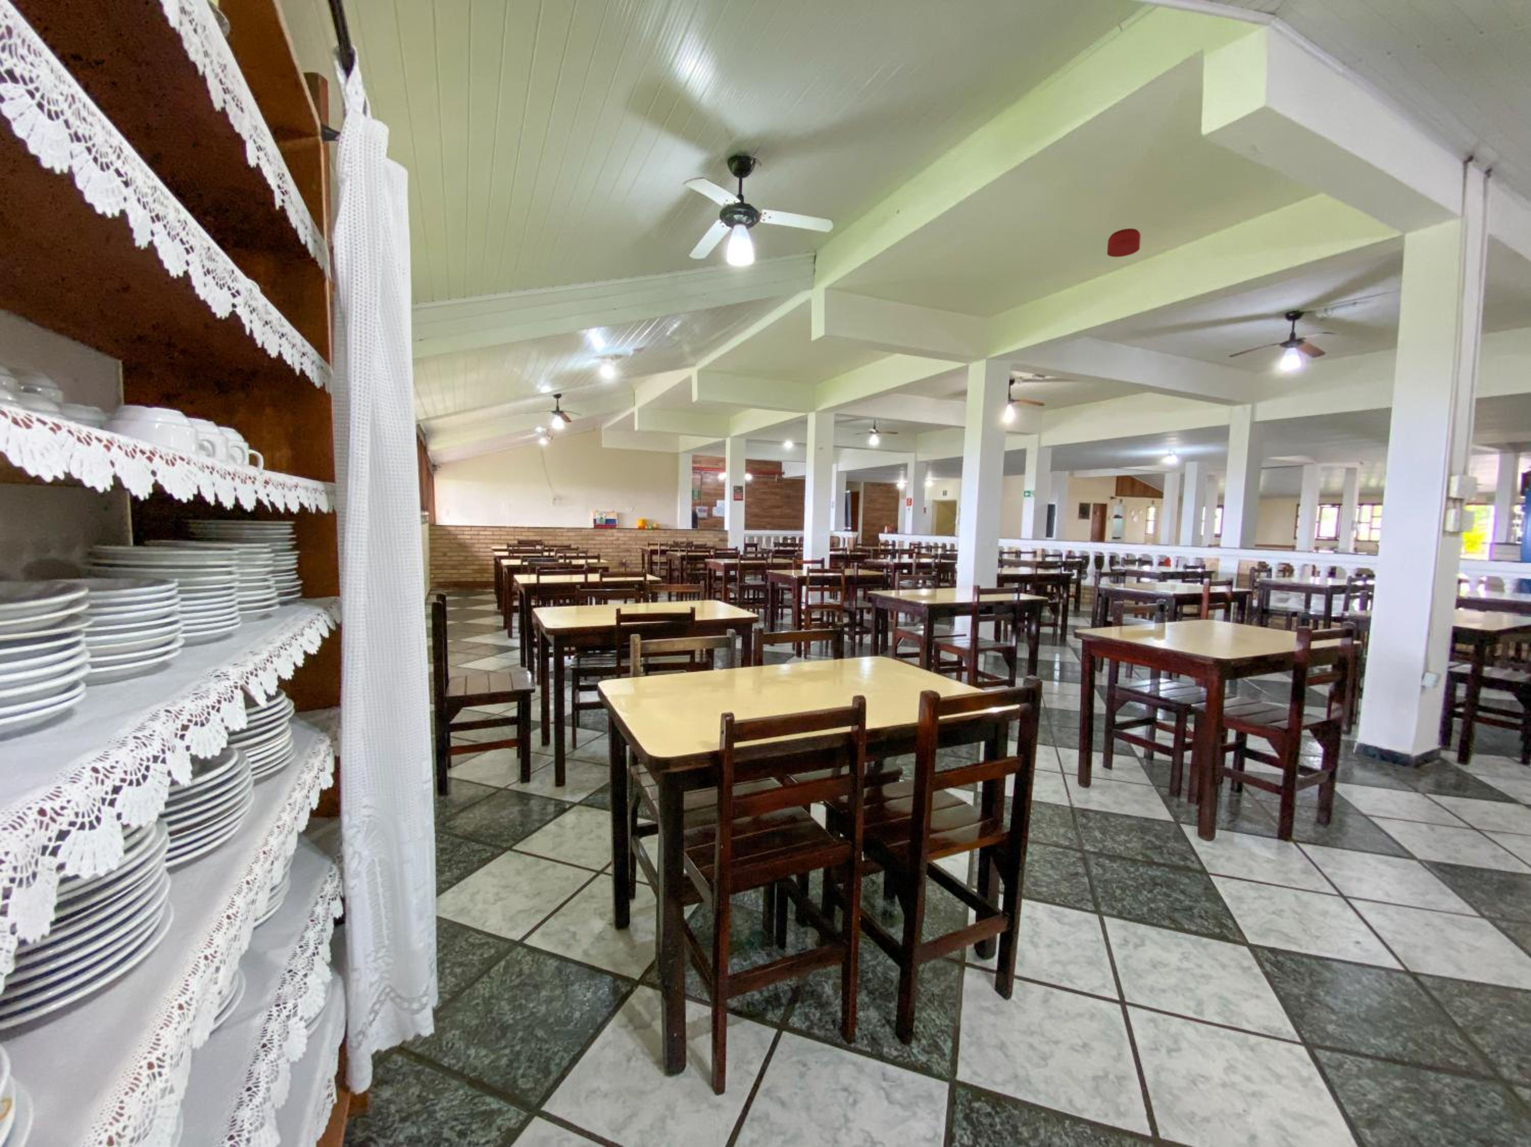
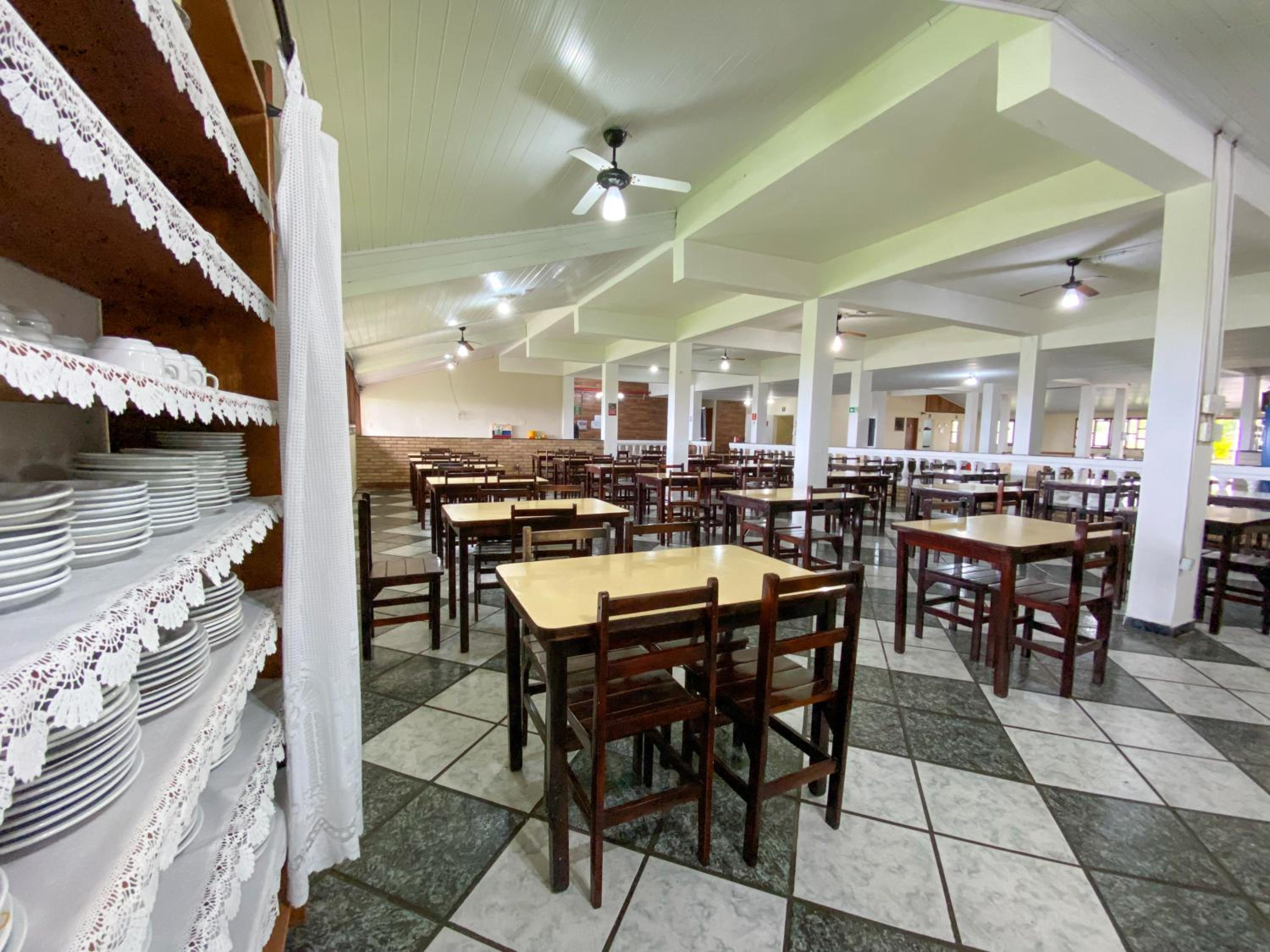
- smoke detector (1124, 242)
